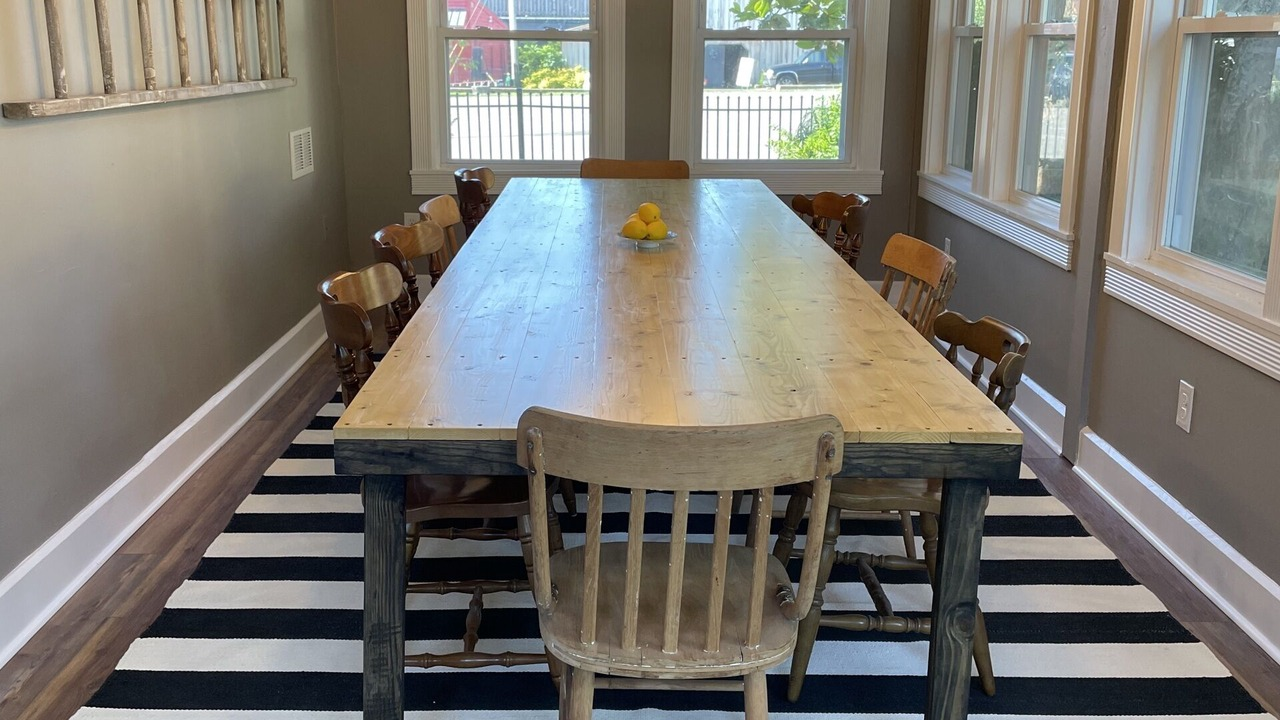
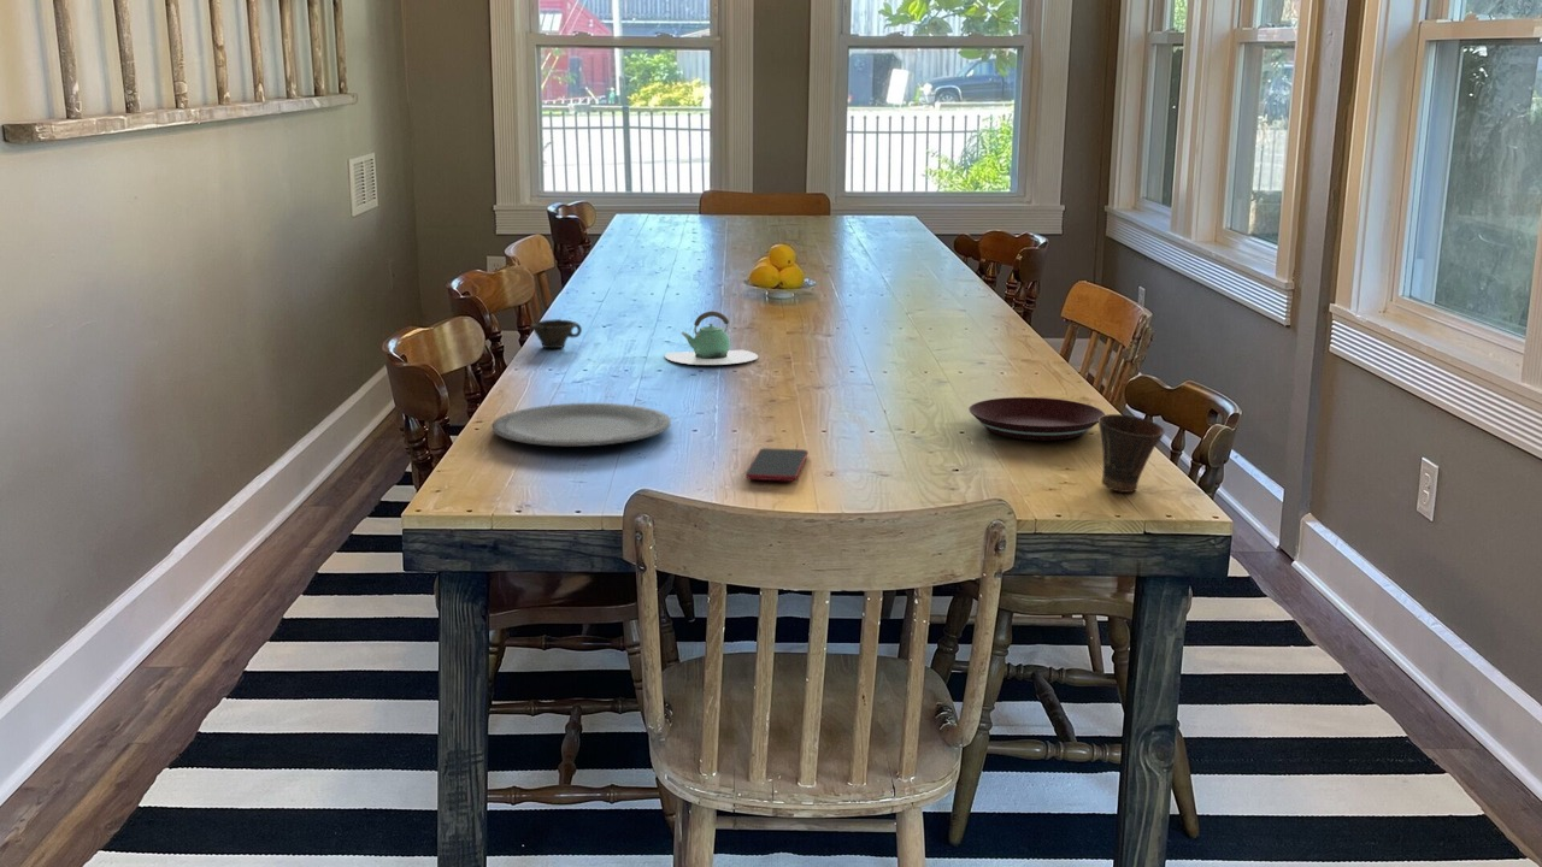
+ cup (1129, 455)
+ plate (1035, 420)
+ plate (582, 426)
+ cup (557, 334)
+ smartphone (777, 464)
+ teapot (711, 334)
